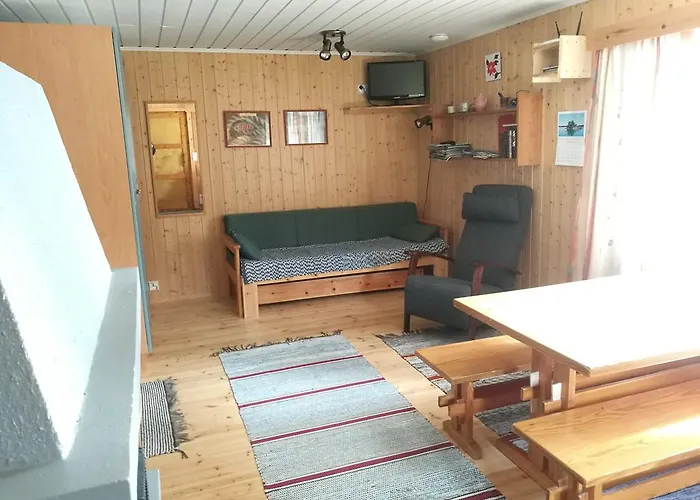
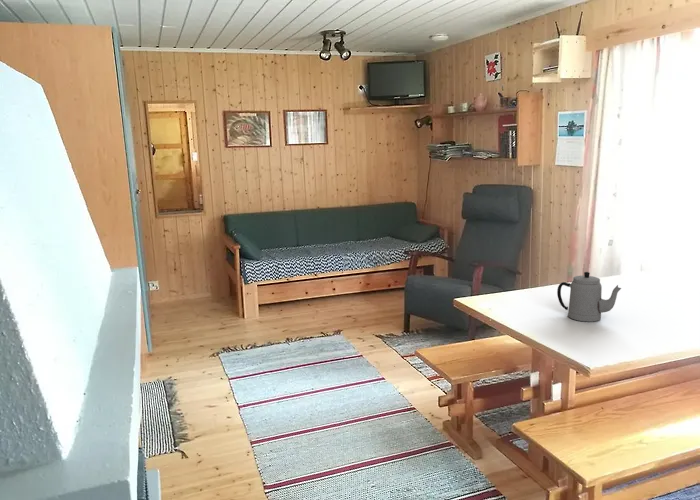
+ teapot (587, 295)
